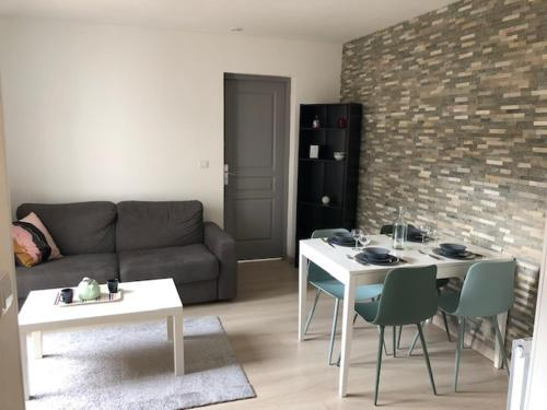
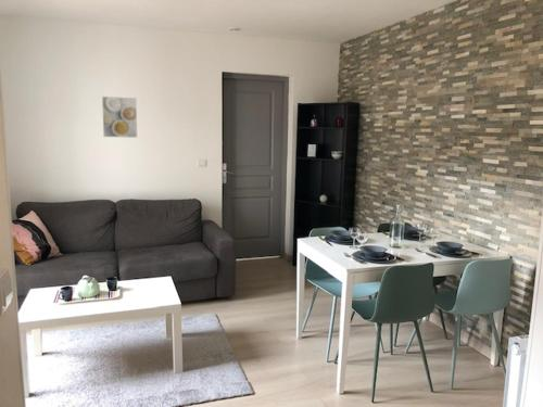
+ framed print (119, 117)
